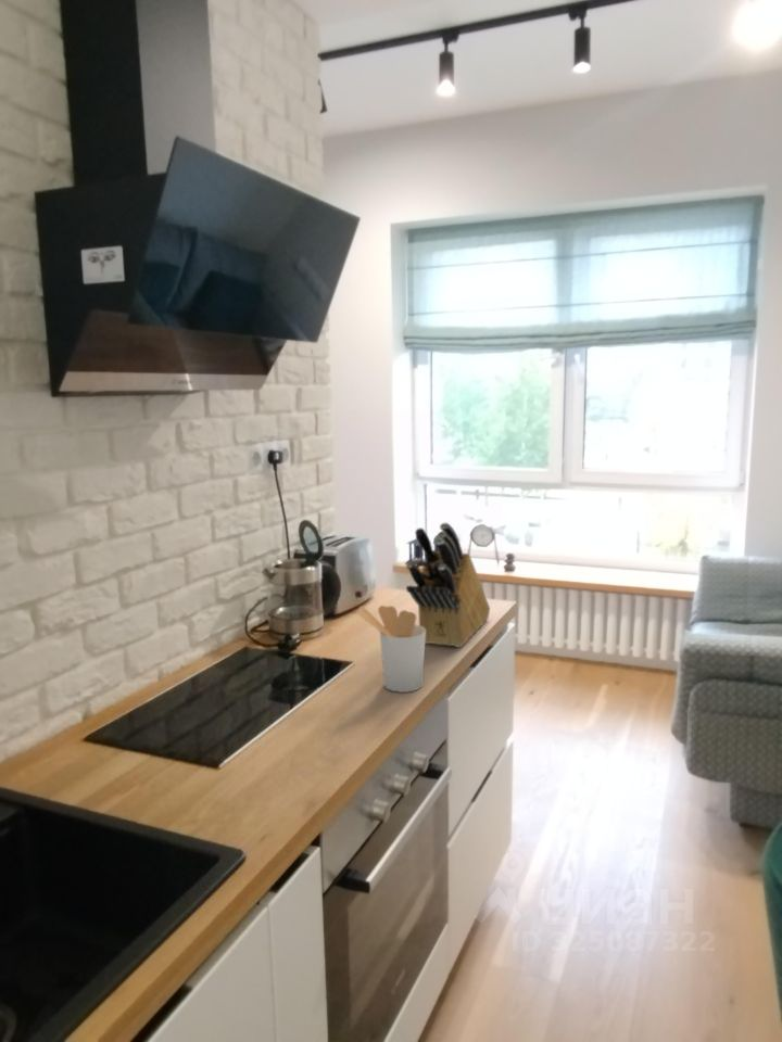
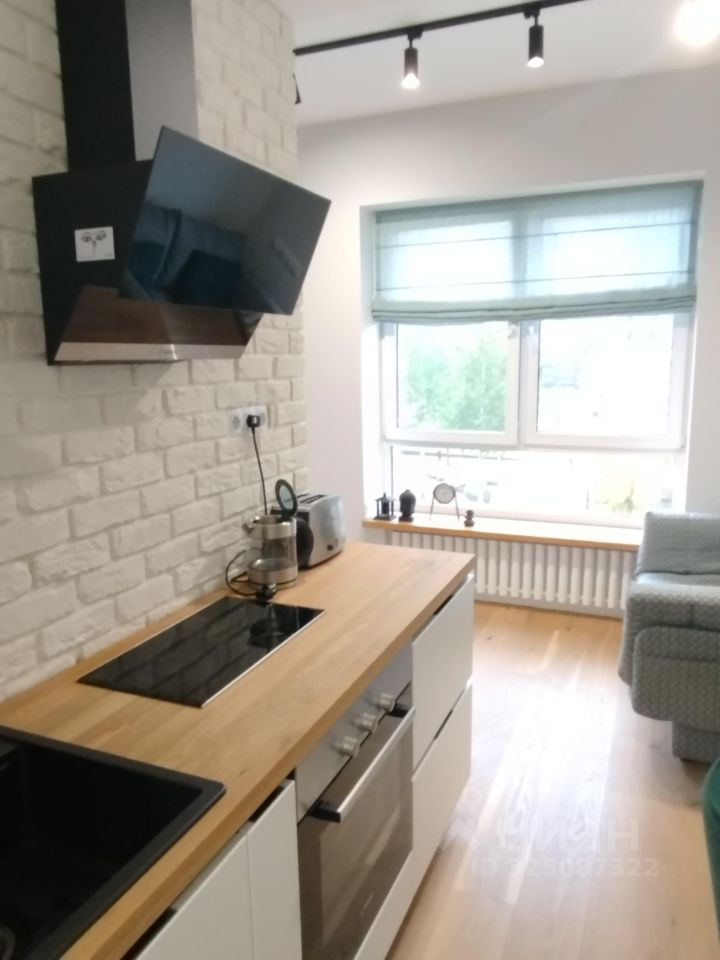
- utensil holder (390, 645)
- knife block (450, 576)
